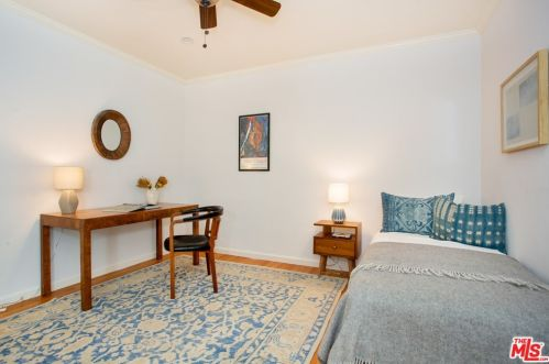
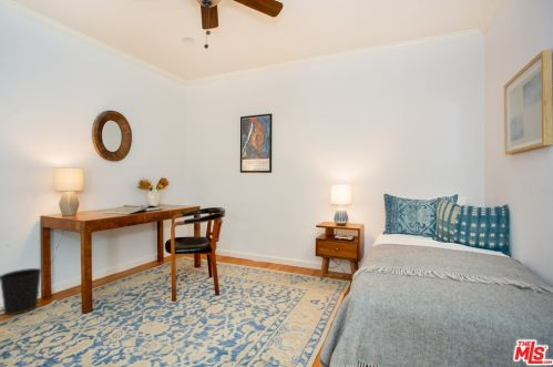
+ wastebasket (21, 290)
